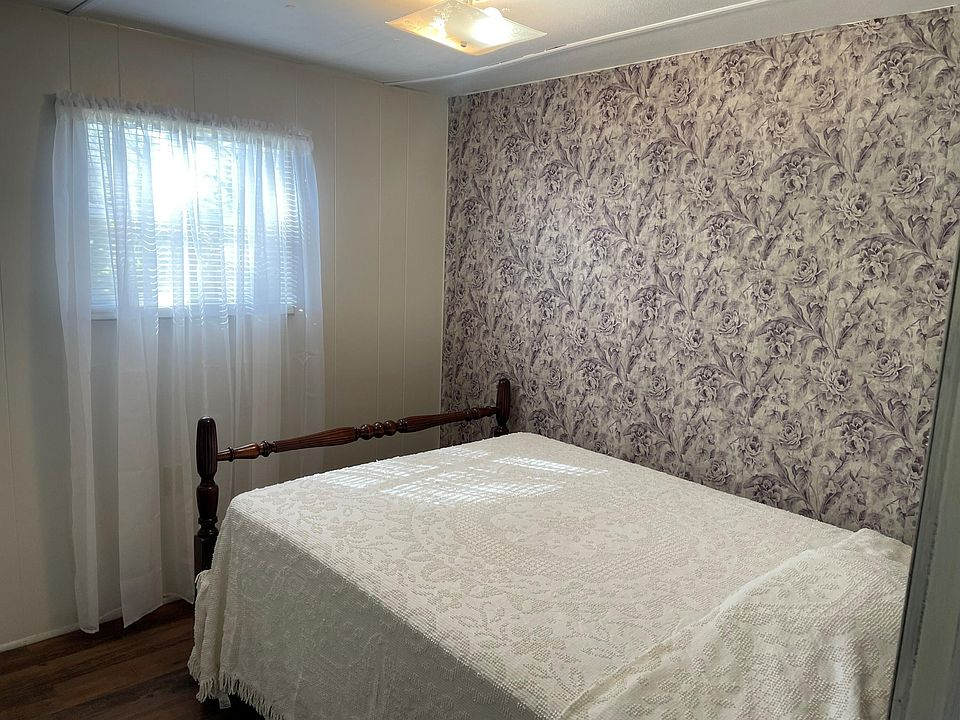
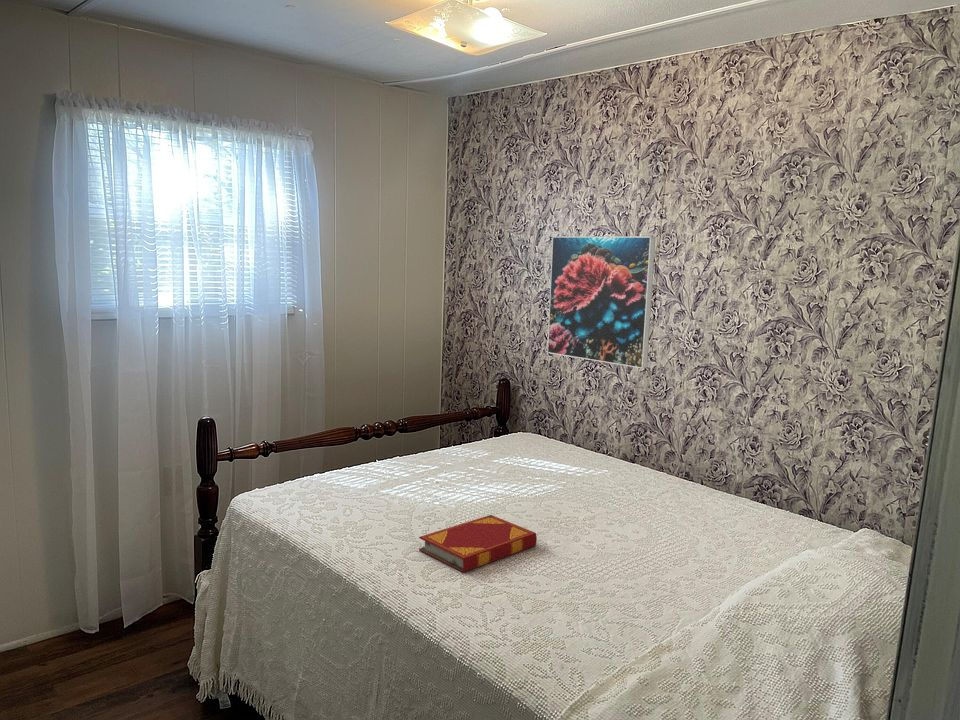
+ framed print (597, 299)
+ hardback book (478, 541)
